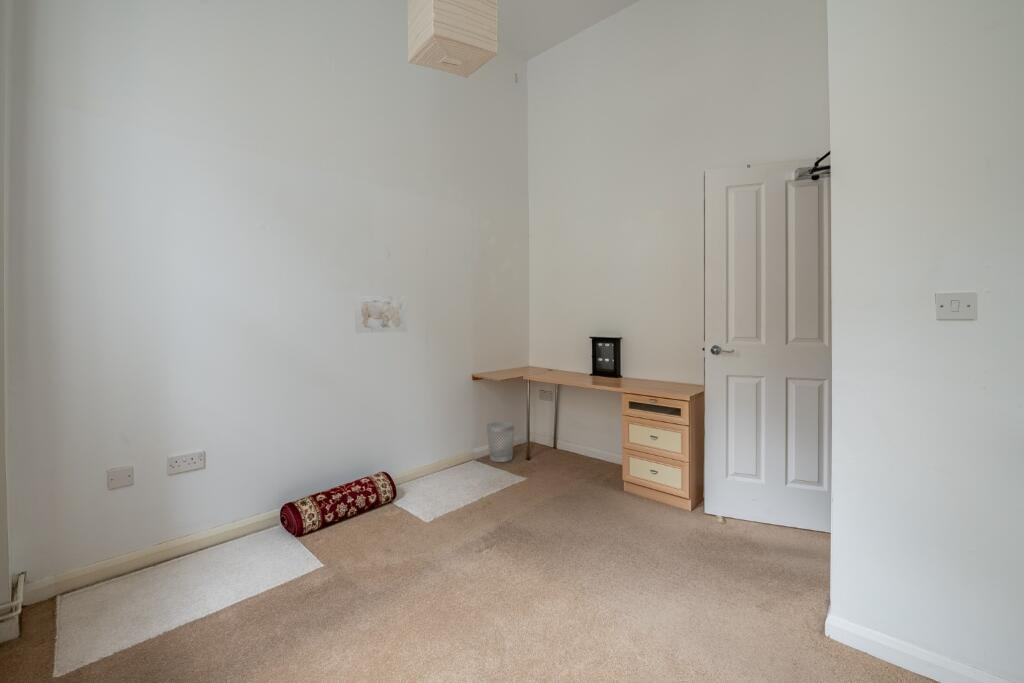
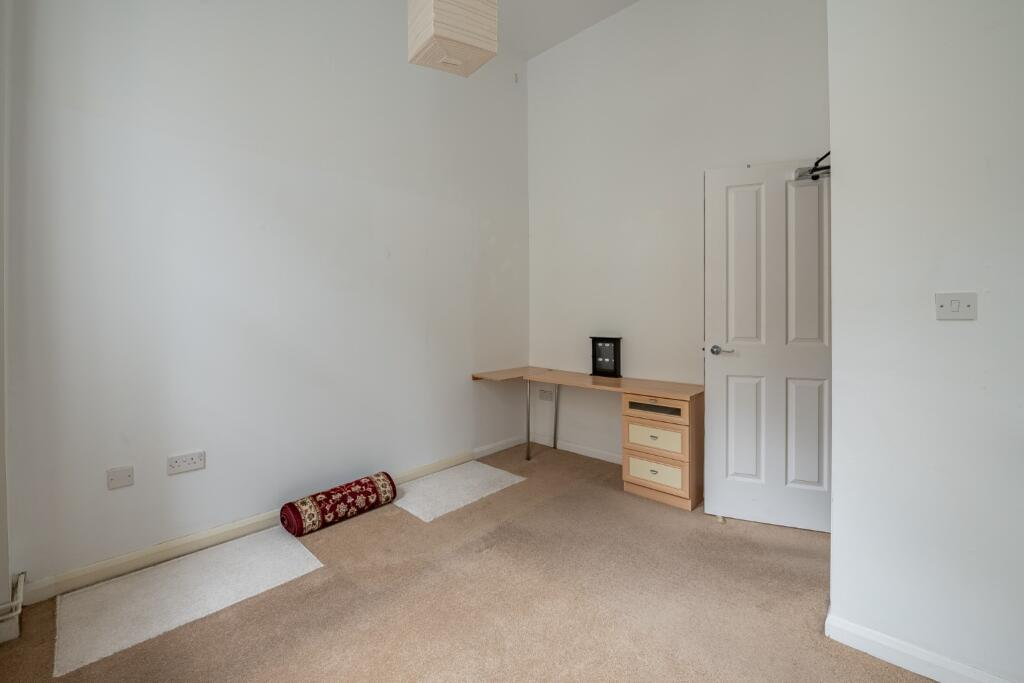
- wall art (381, 314)
- wastebasket (500, 441)
